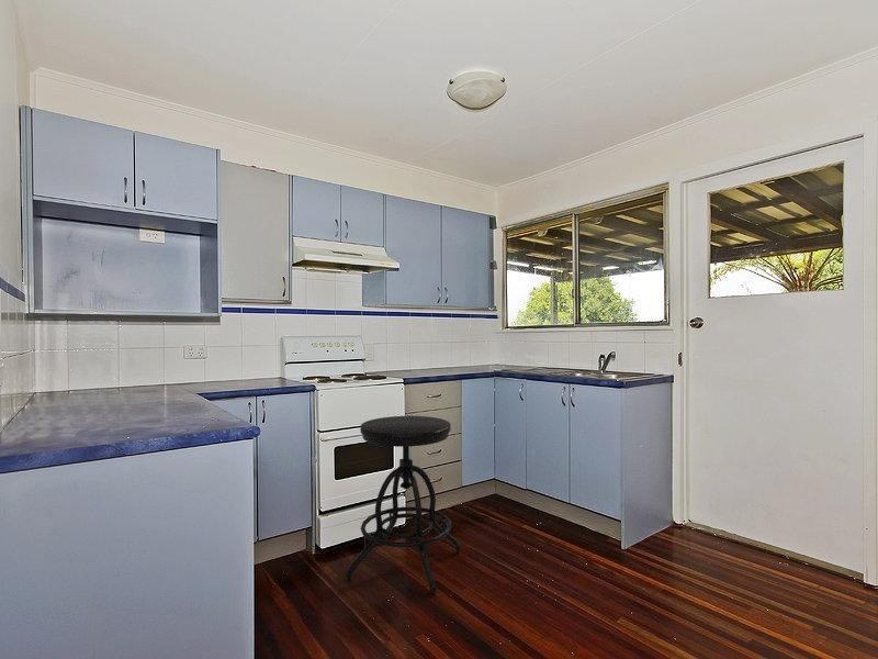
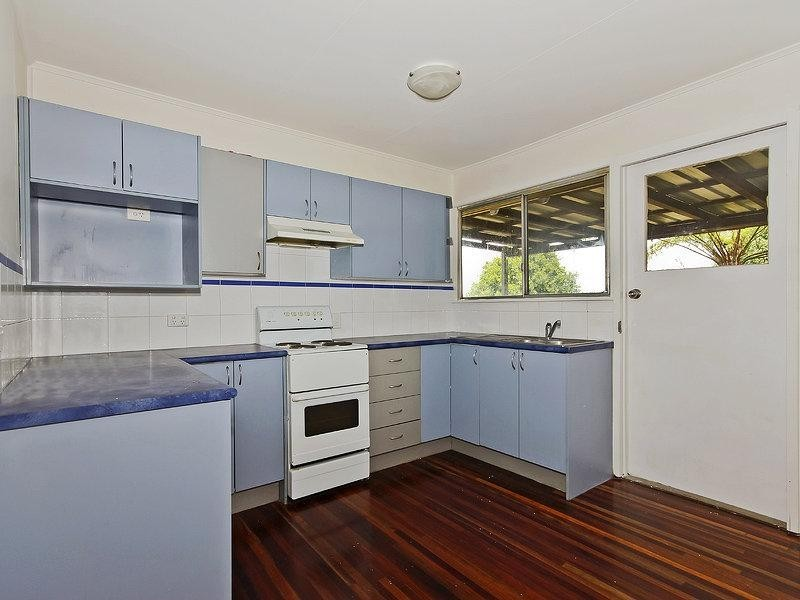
- stool (406, 488)
